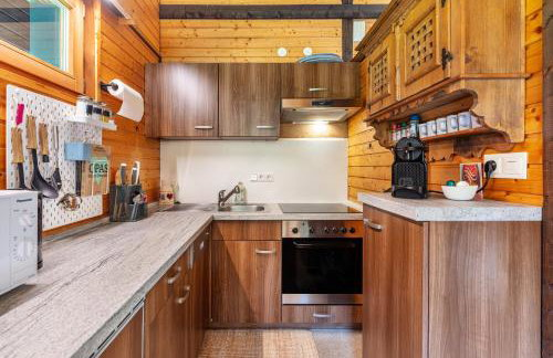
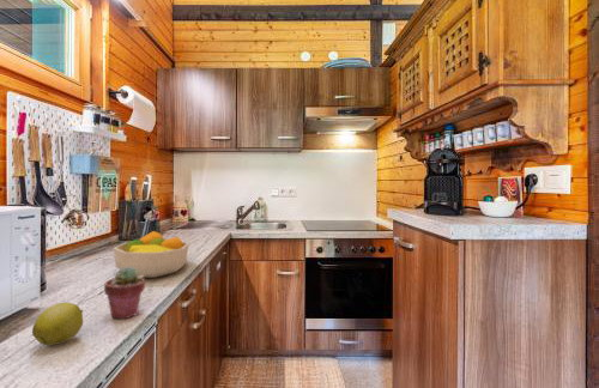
+ fruit bowl (152, 251)
+ potted succulent (125, 290)
+ apple (59, 322)
